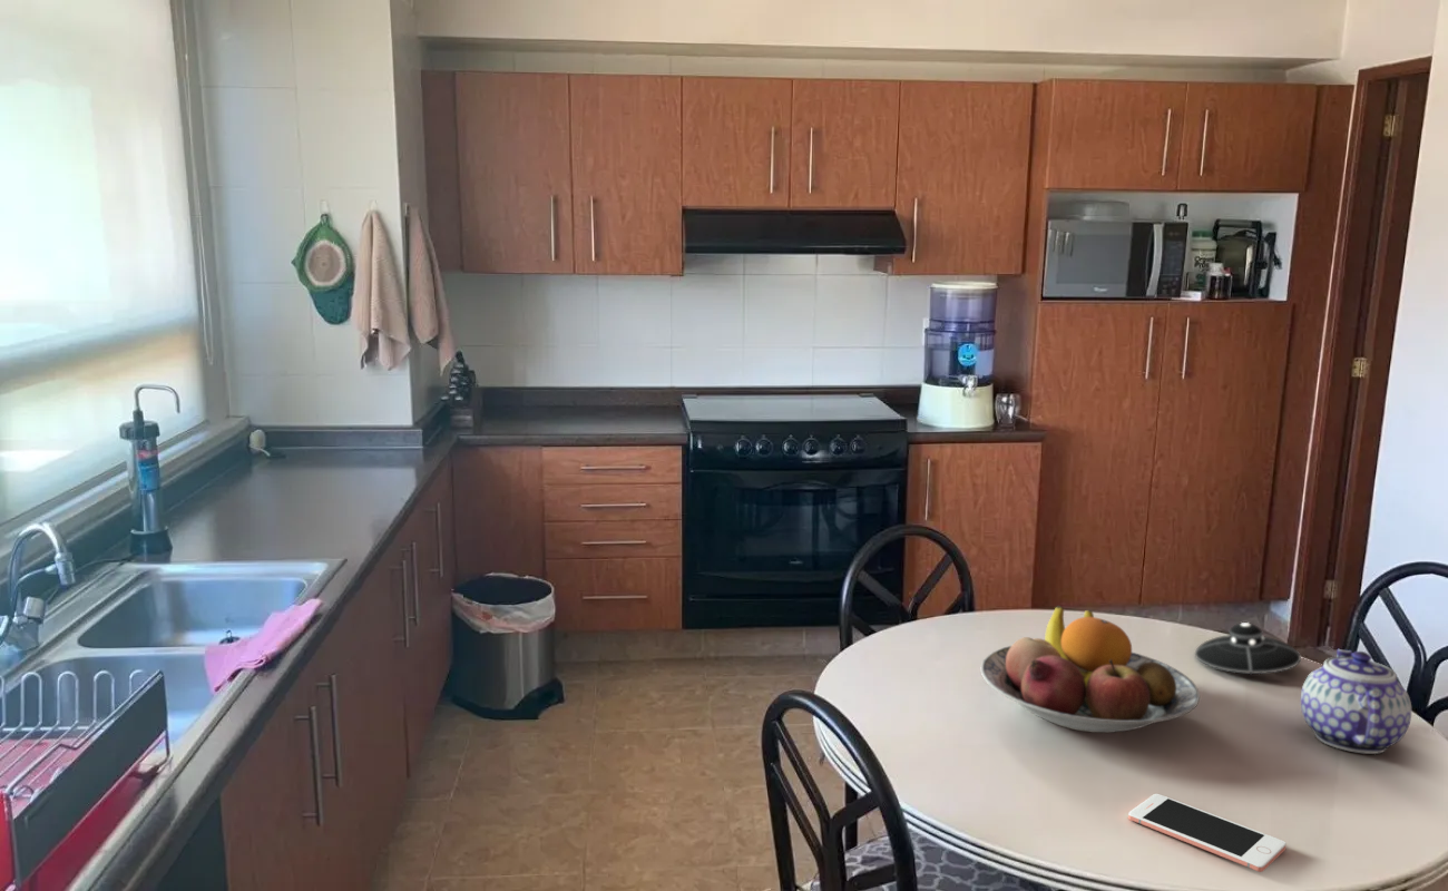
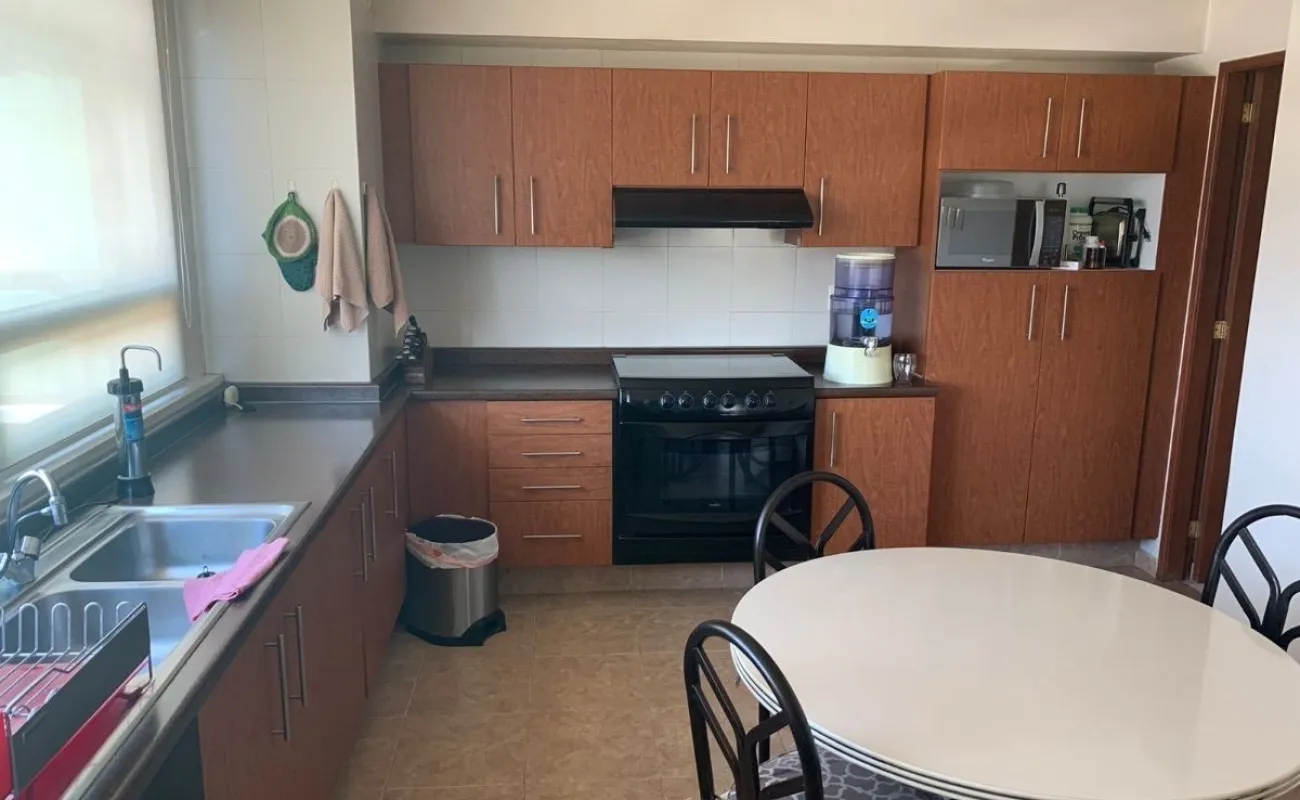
- cell phone (1204, 830)
- fruit bowl (1087, 669)
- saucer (1248, 643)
- teapot (1356, 696)
